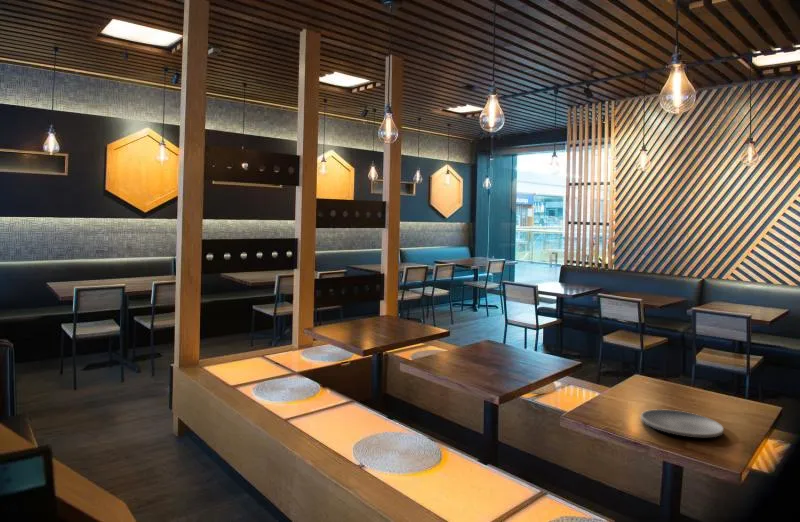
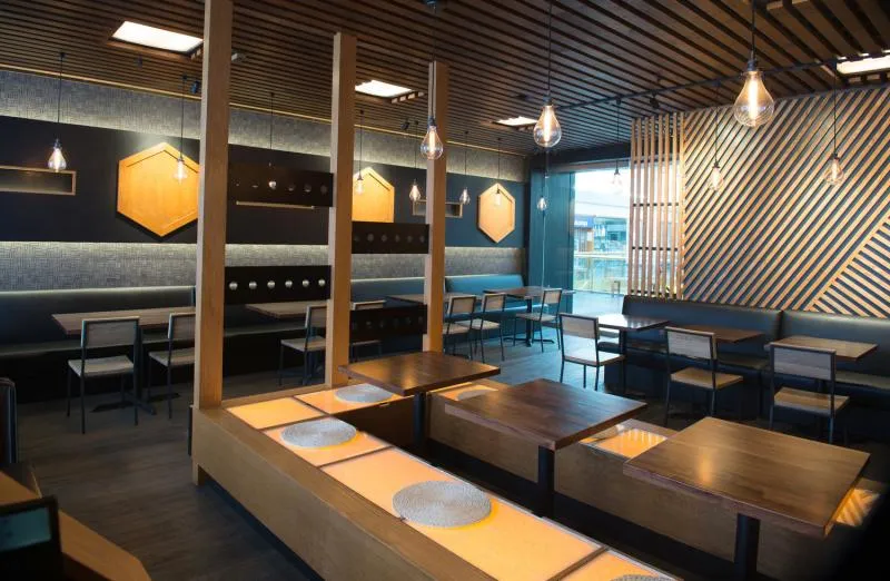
- plate (680, 423)
